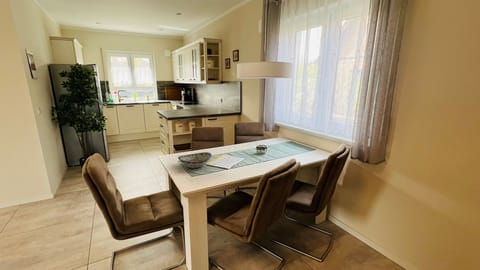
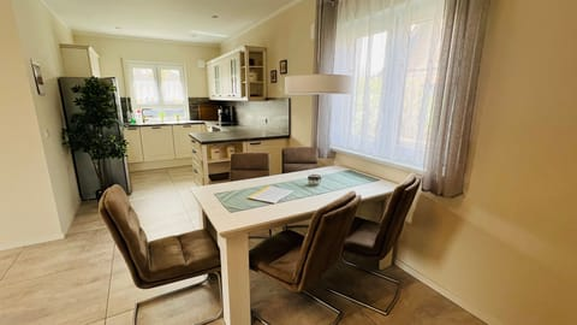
- decorative bowl (195, 160)
